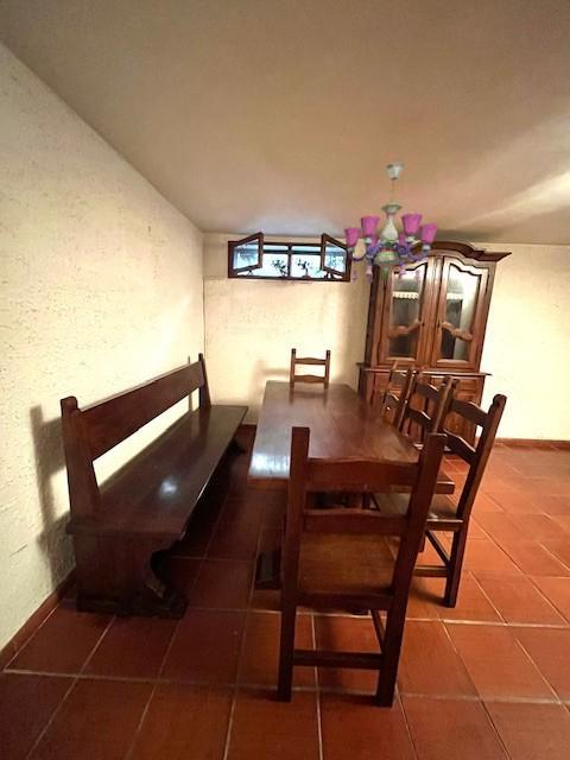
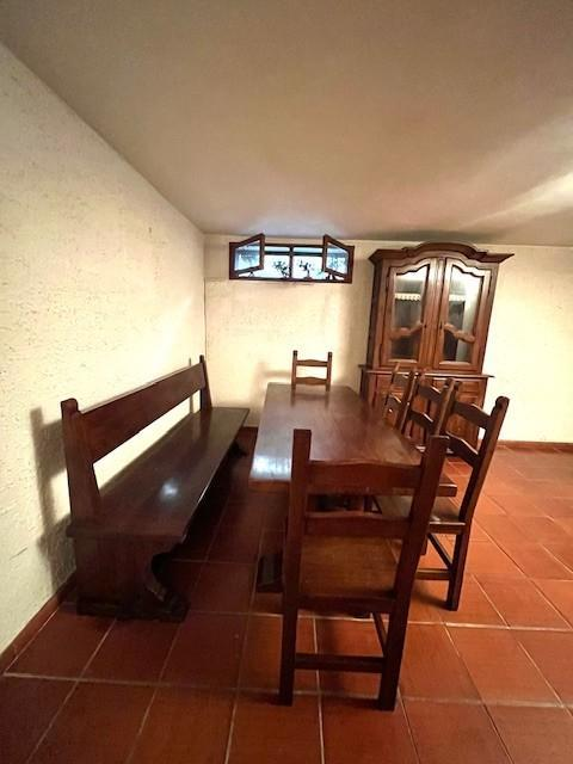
- chandelier (388, 226)
